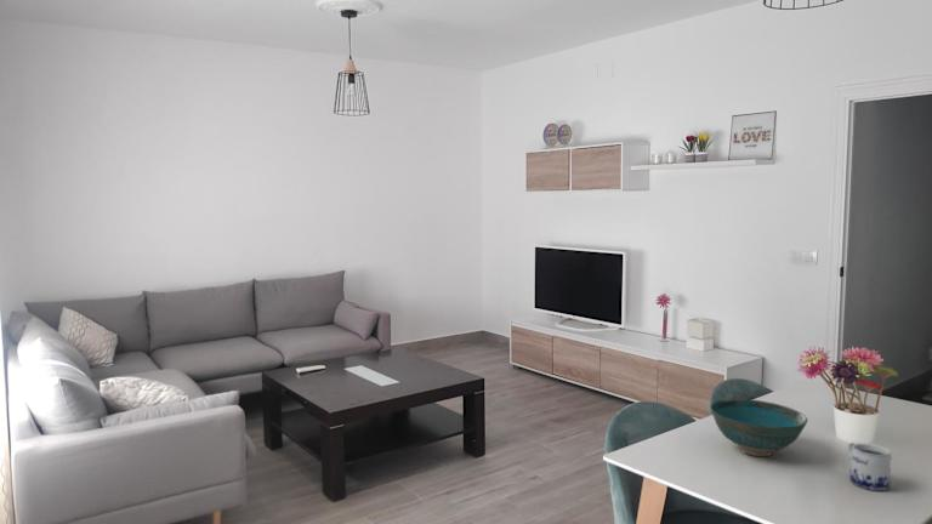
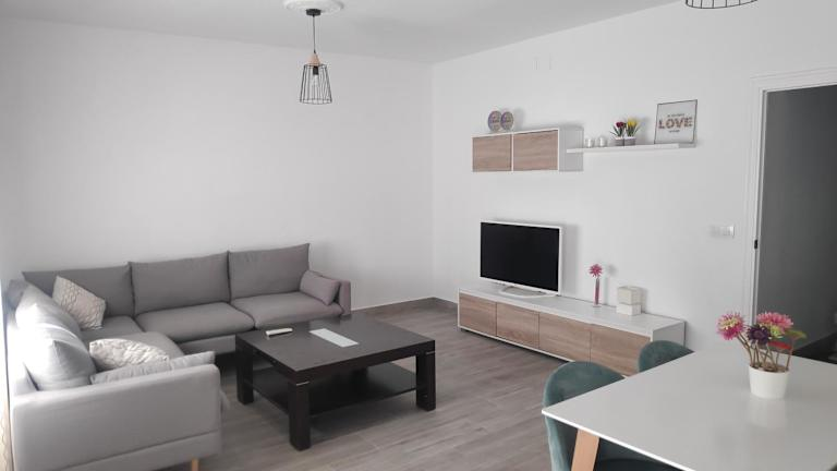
- mug (866, 463)
- bowl (757, 431)
